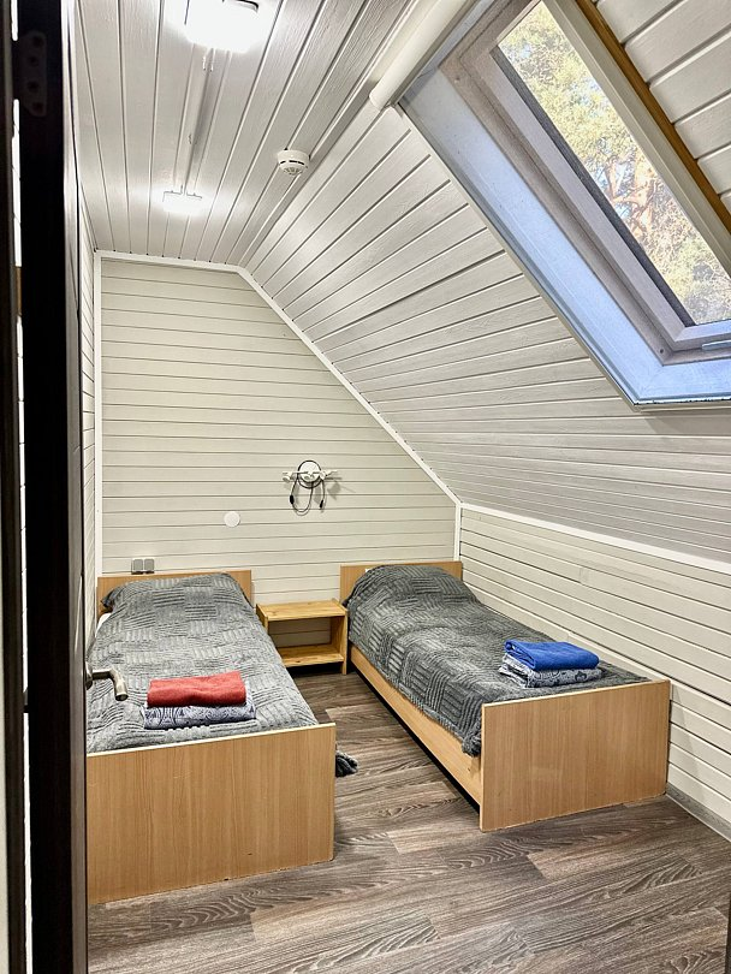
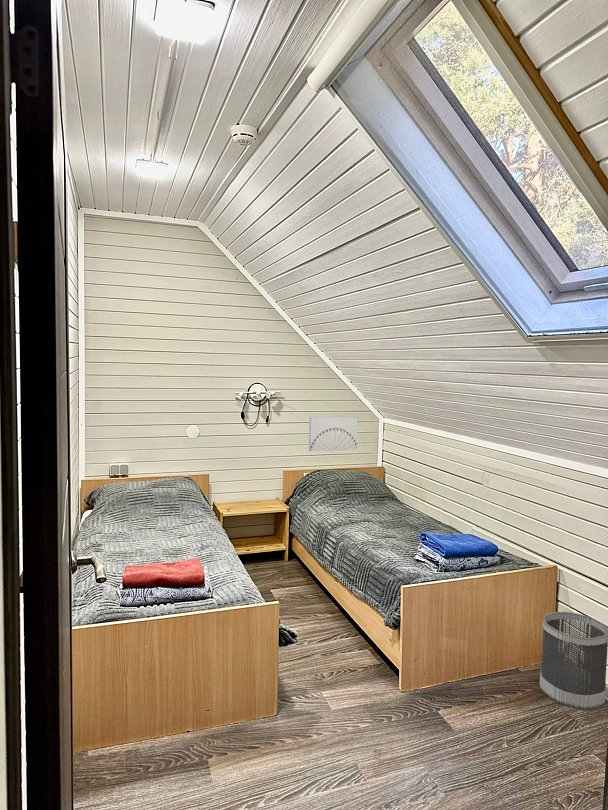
+ wall art (333, 433)
+ wastebasket (573, 658)
